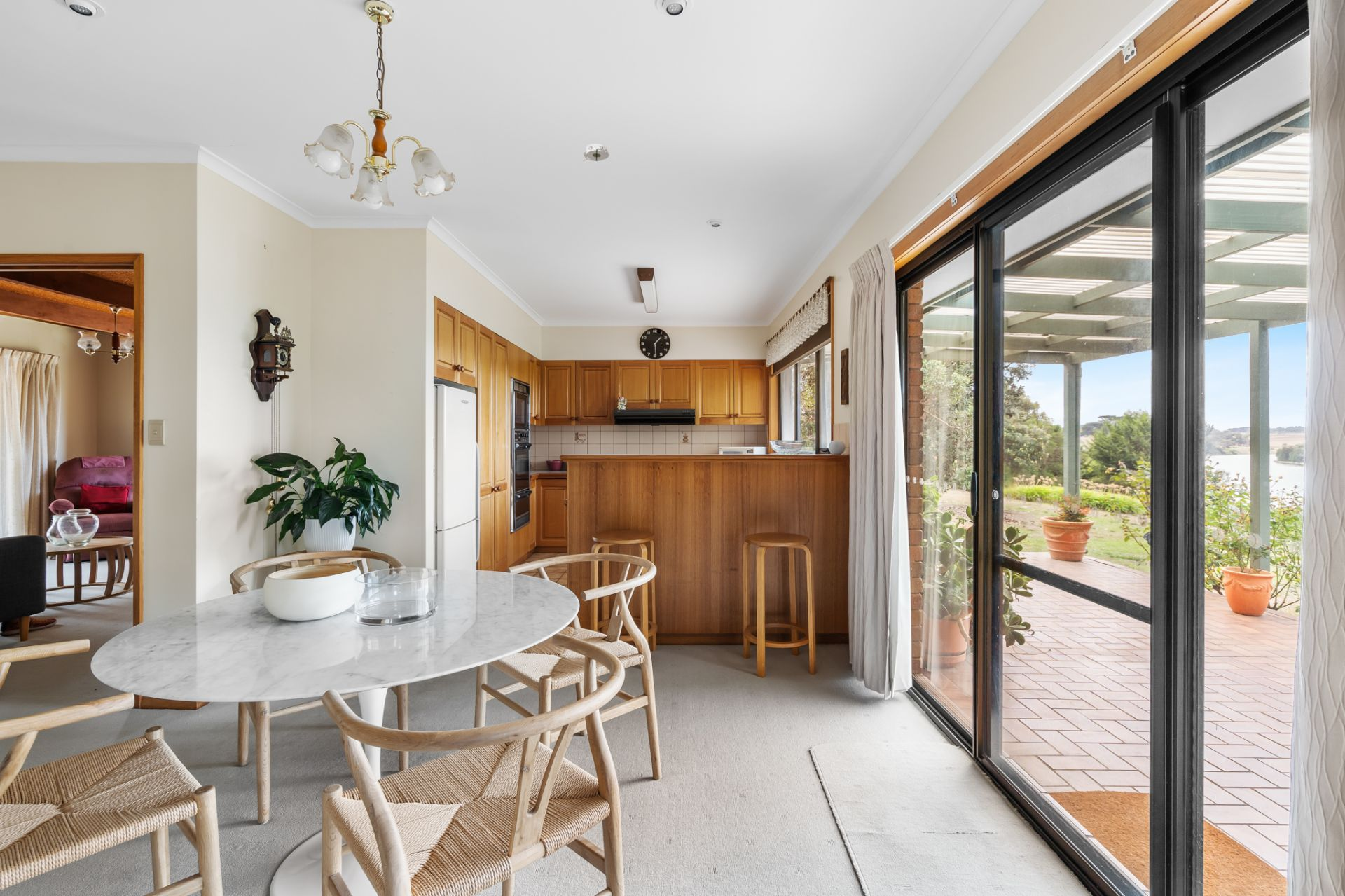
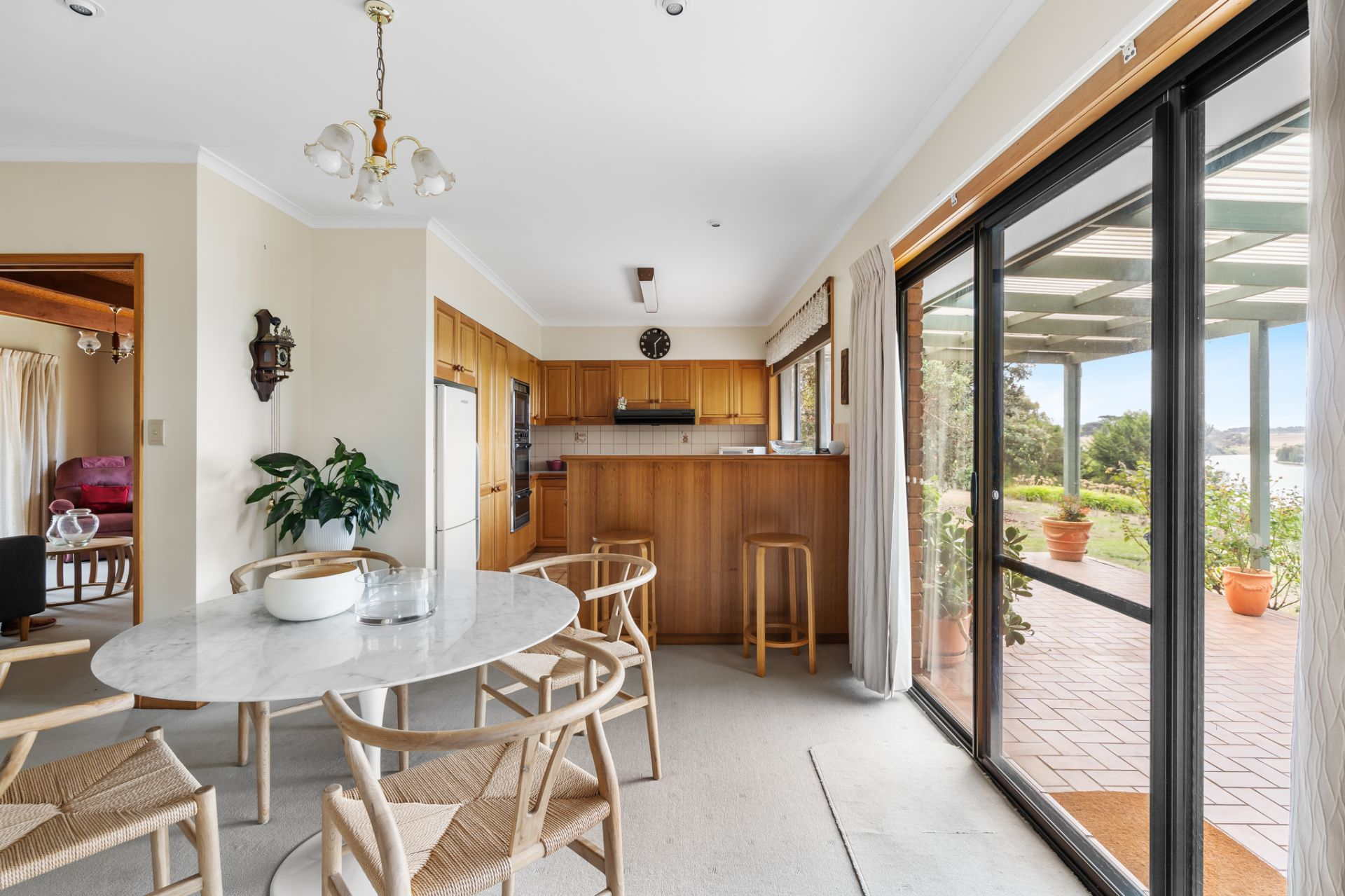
- smoke detector (595, 152)
